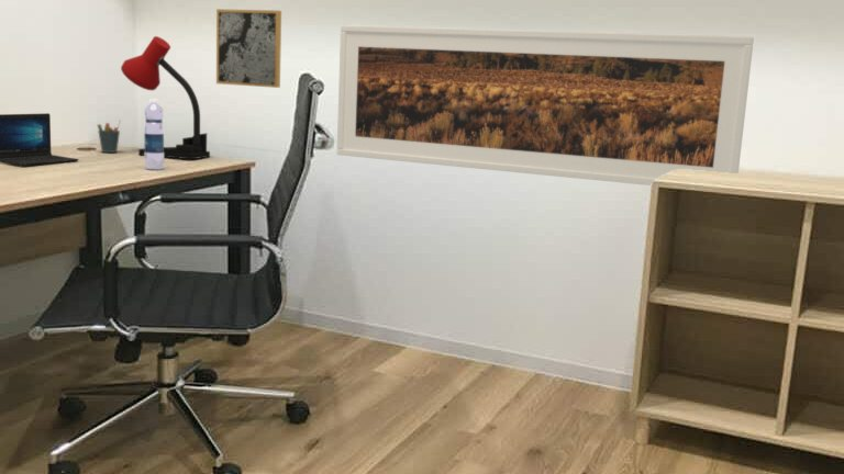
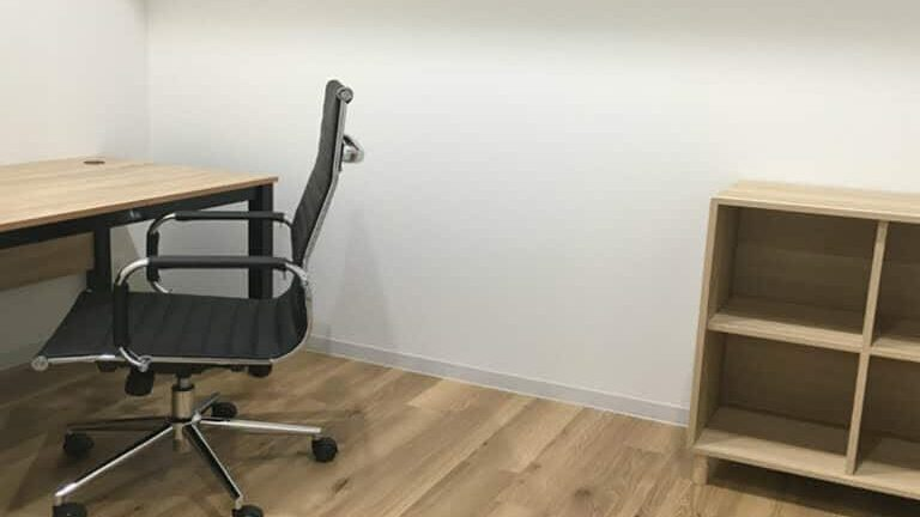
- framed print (522, 102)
- desk lamp (156, 87)
- pen holder (109, 135)
- water bottle (154, 134)
- wall art (247, 47)
- laptop (35, 138)
